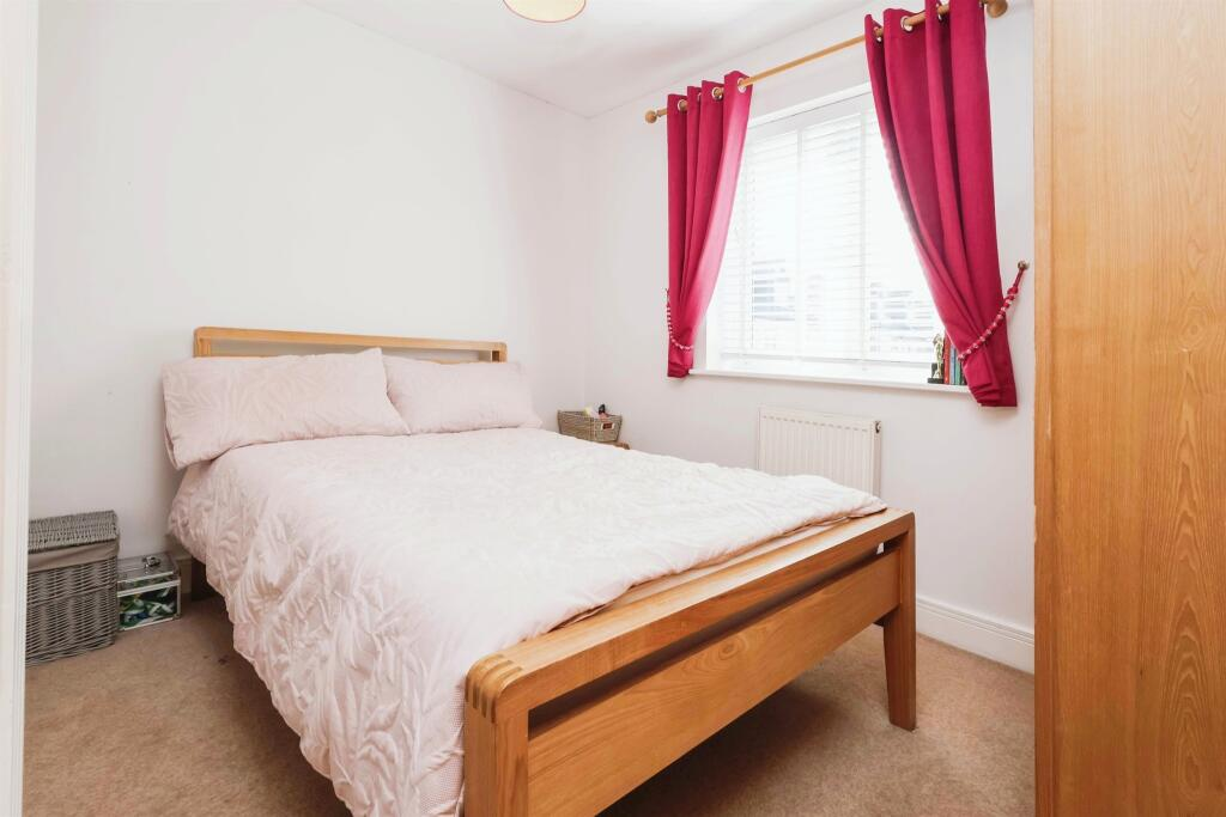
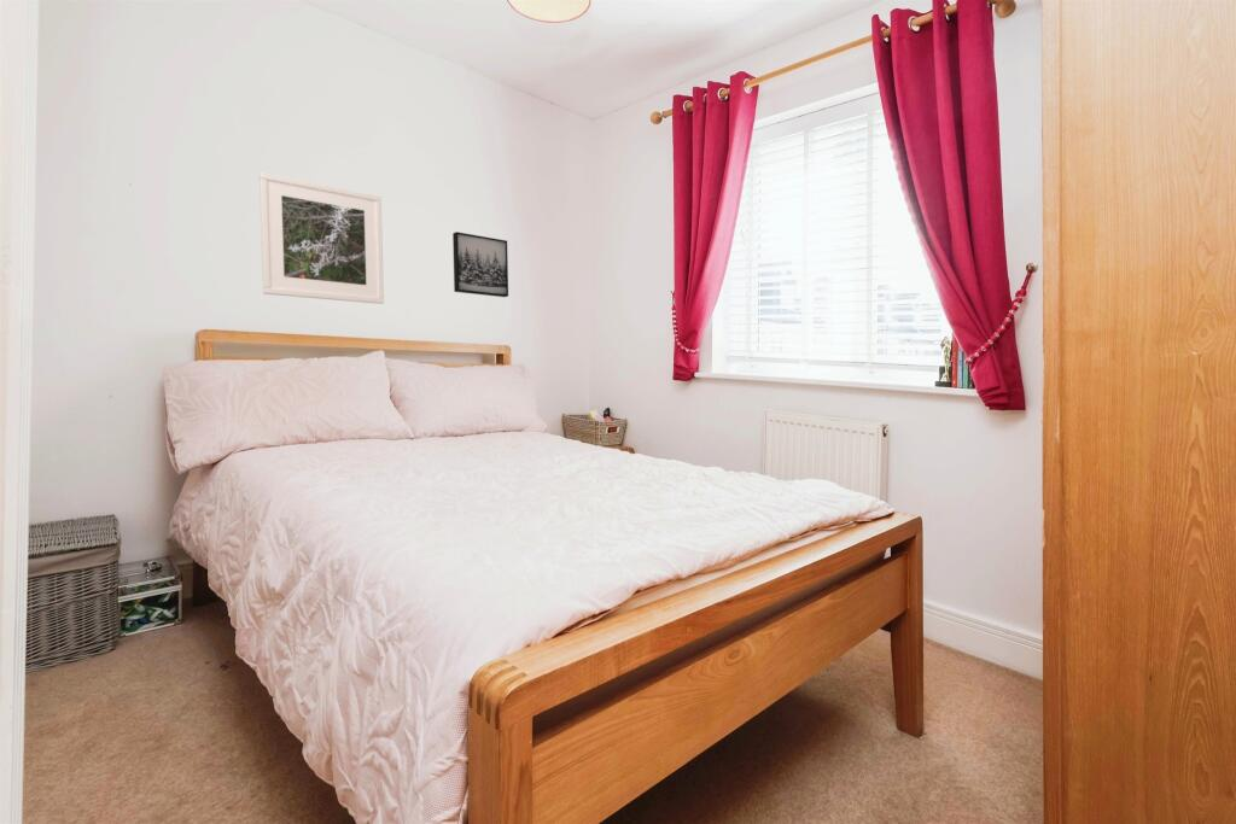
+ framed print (325, 242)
+ wall art (480, 265)
